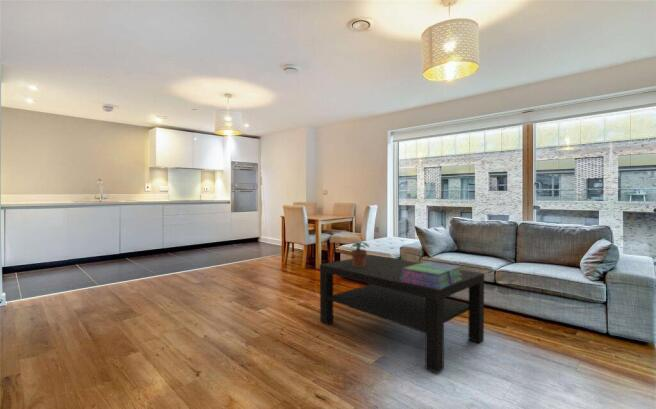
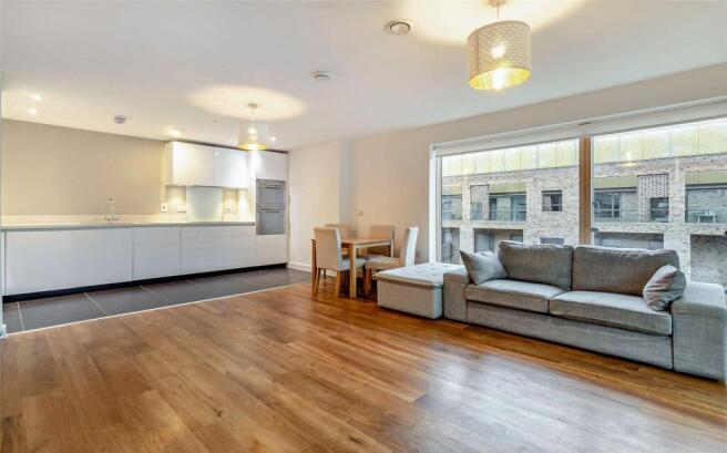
- stack of books (431, 273)
- coffee table (396, 299)
- potted plant (358, 253)
